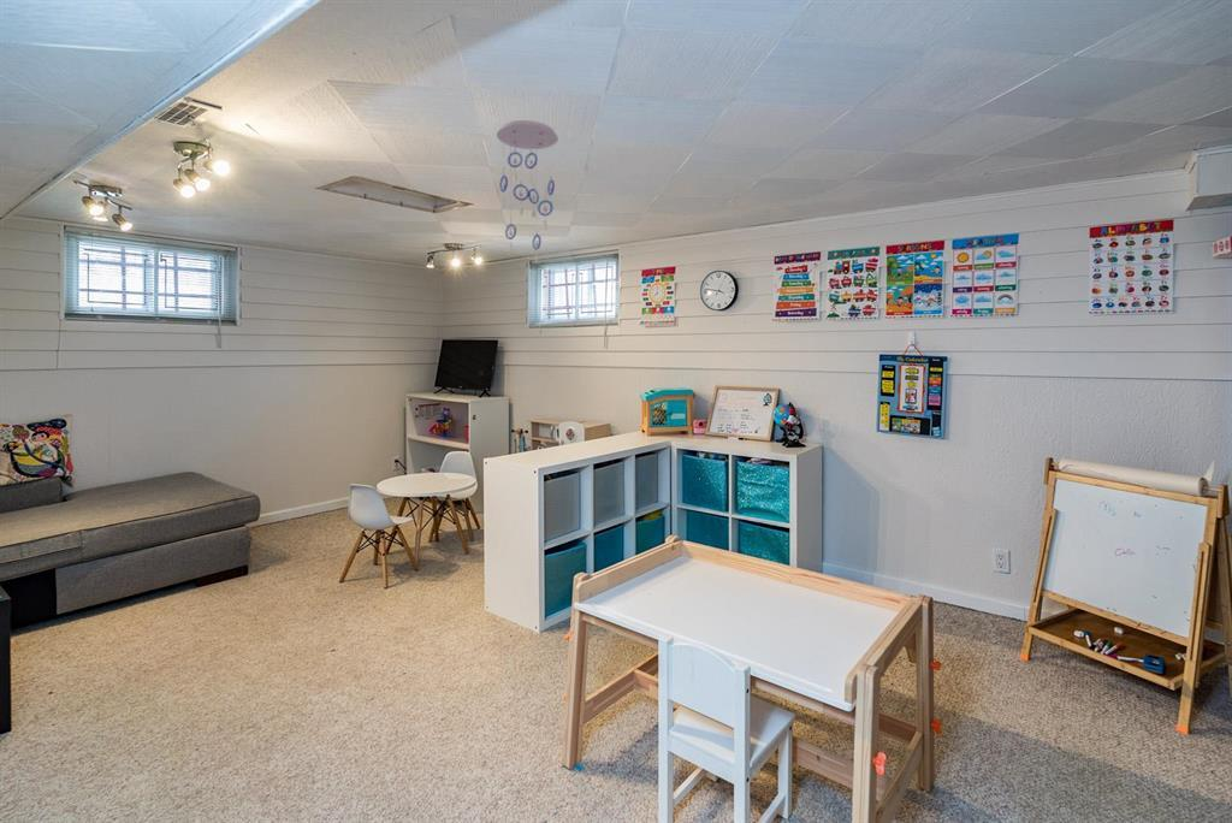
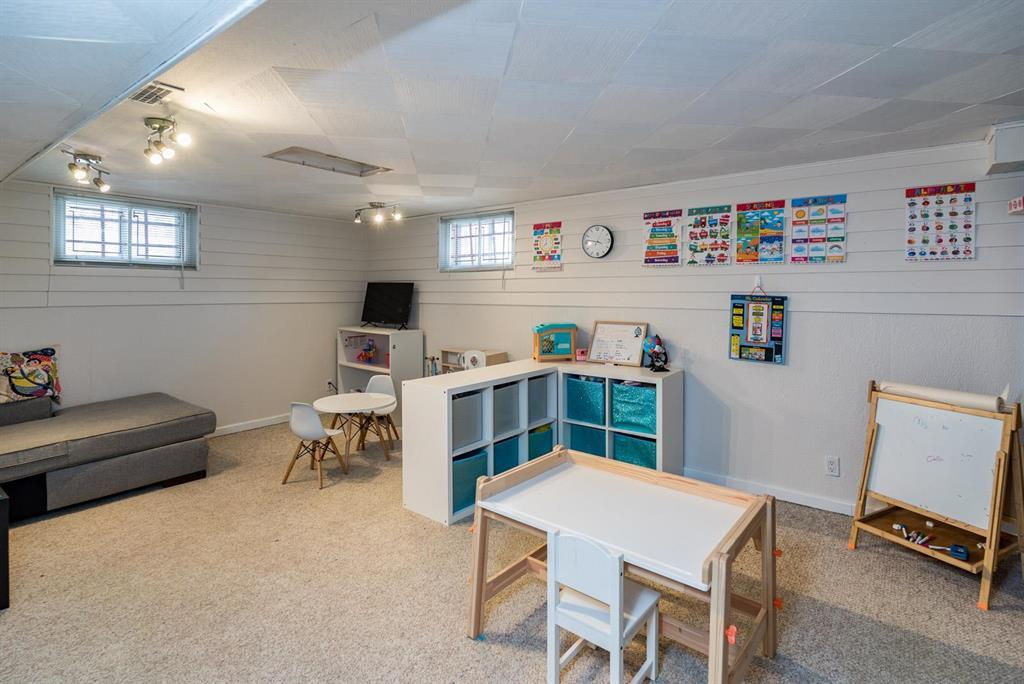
- ceiling mobile (527, 196)
